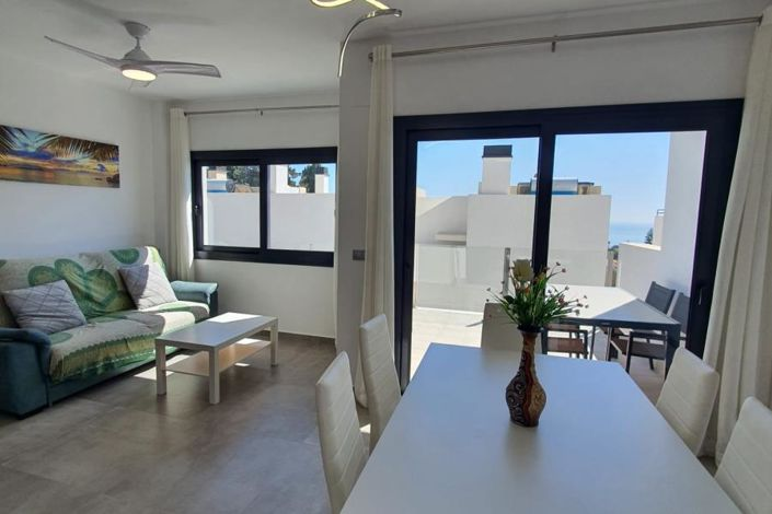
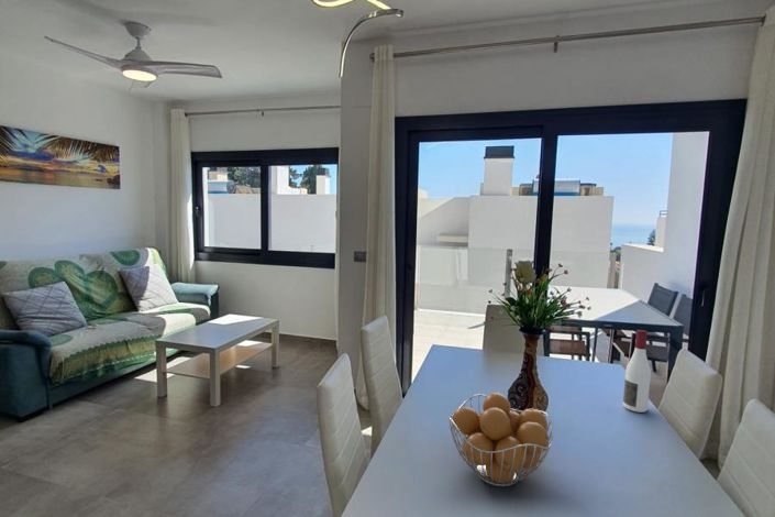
+ fruit basket (498, 438)
+ alcohol (638, 370)
